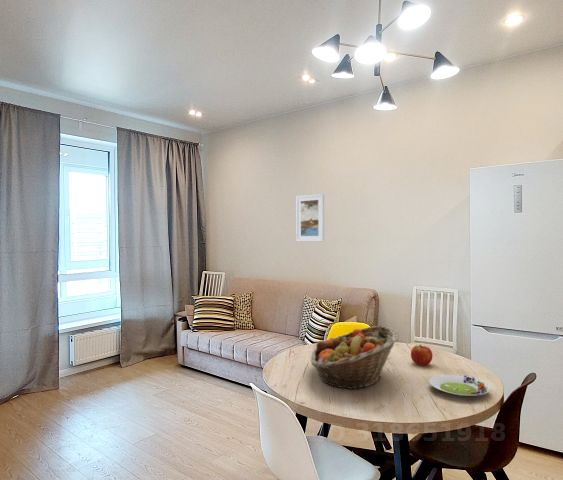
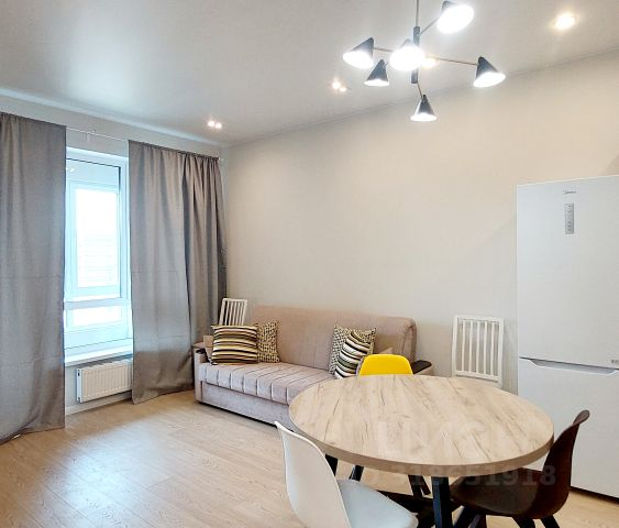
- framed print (309, 218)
- apple (421, 354)
- salad plate (458, 386)
- fruit basket (353, 353)
